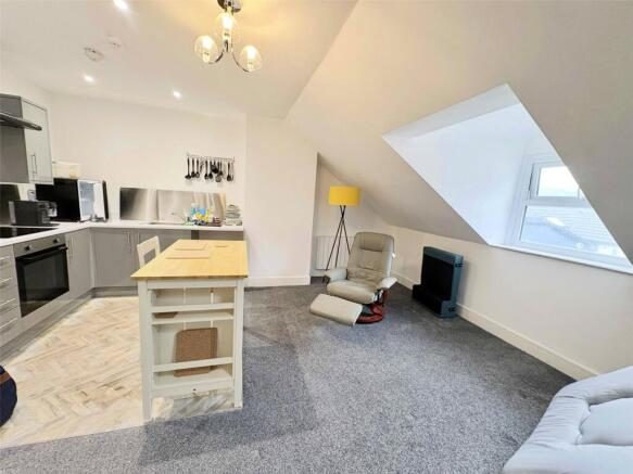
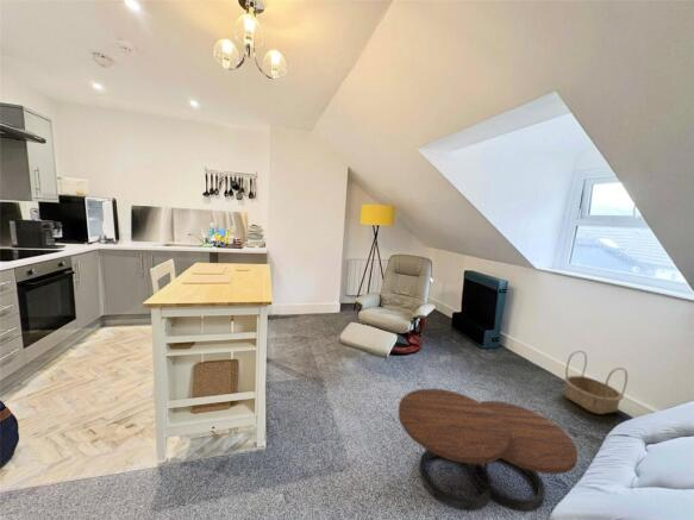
+ coffee table (479, 449)
+ basket (593, 381)
